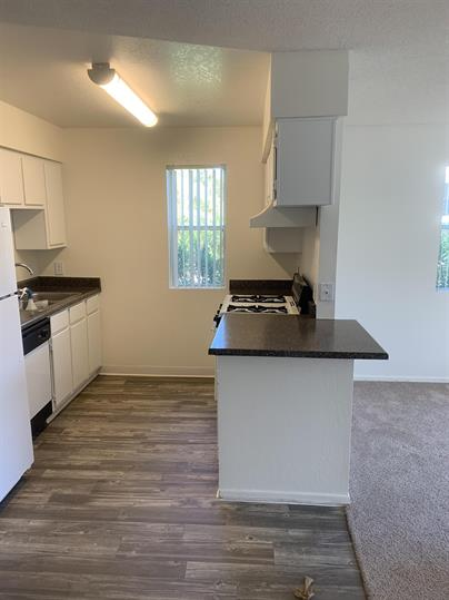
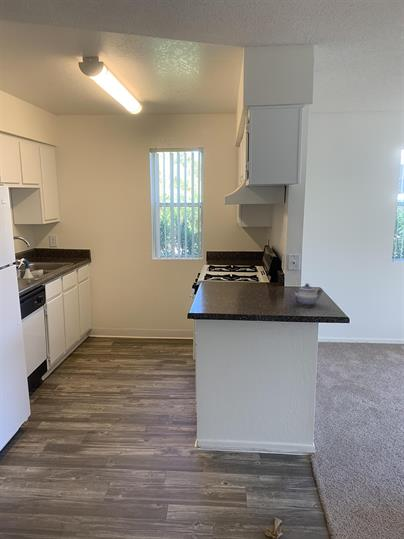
+ teapot (305, 294)
